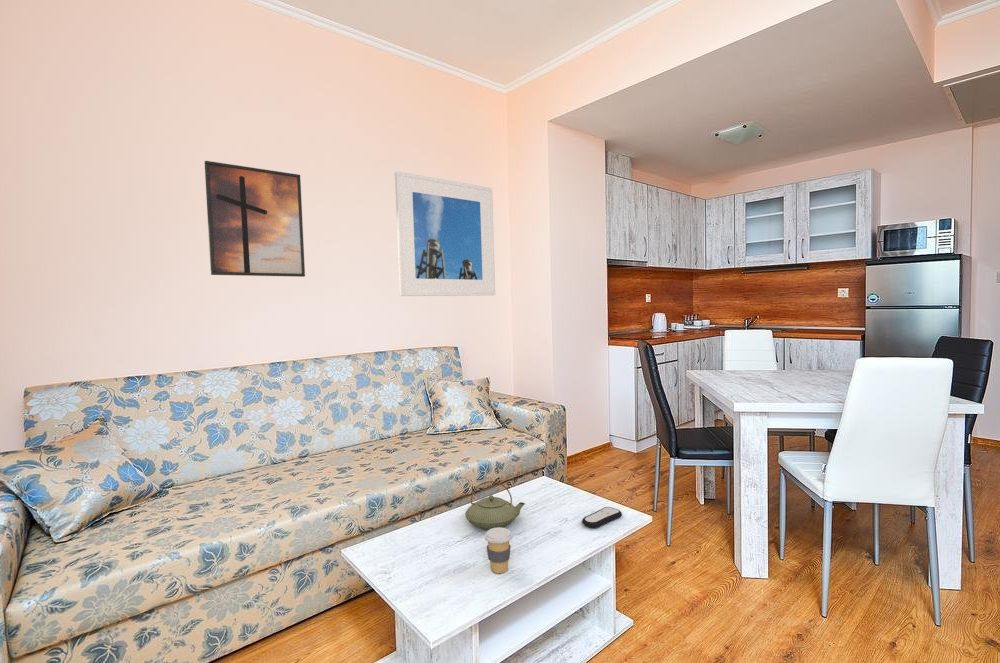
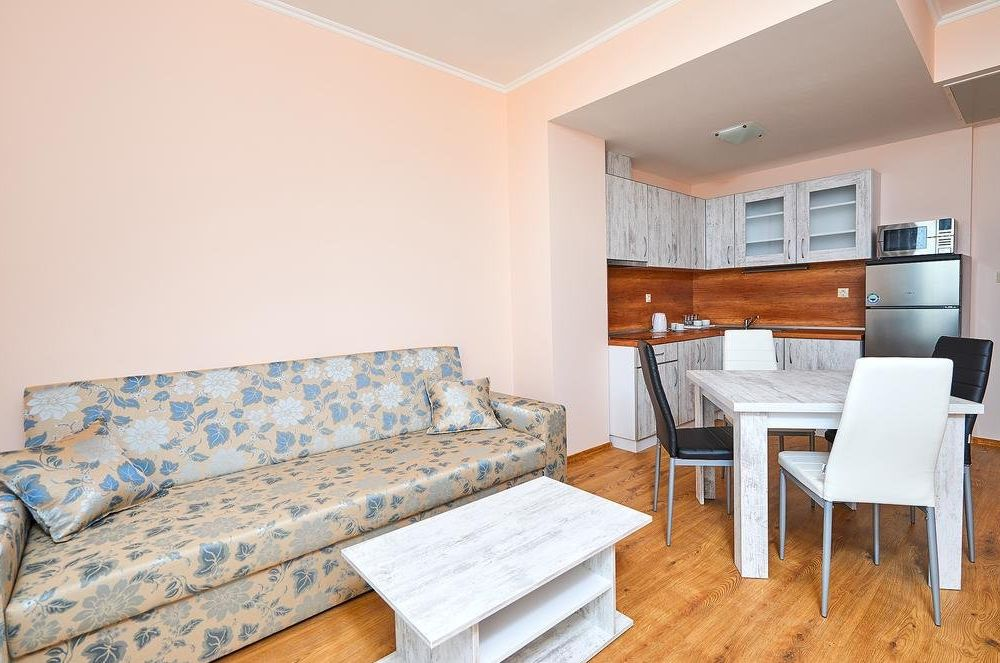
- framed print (257, 222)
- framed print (448, 238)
- remote control (601, 517)
- teapot (494, 501)
- coffee cup (498, 550)
